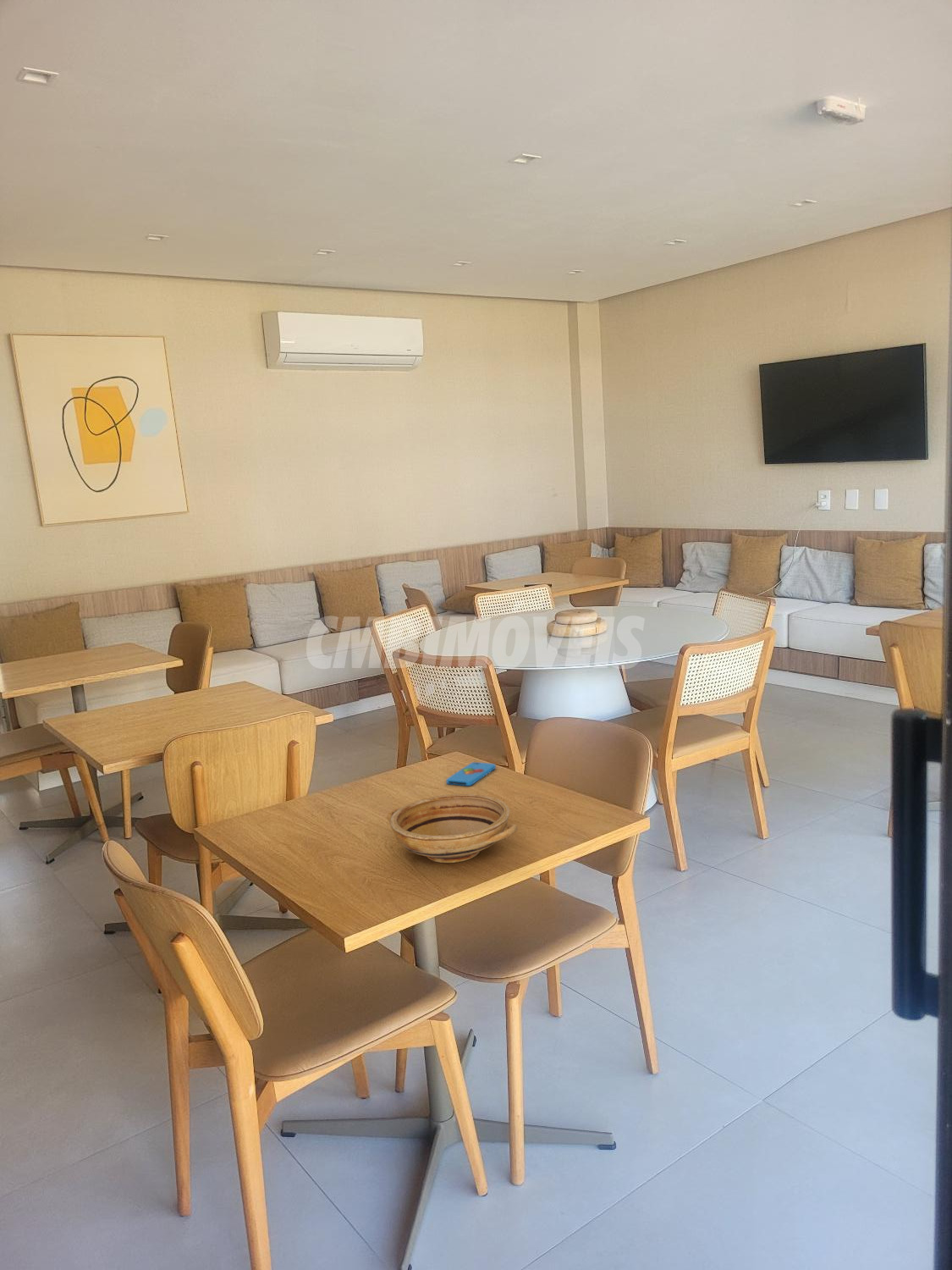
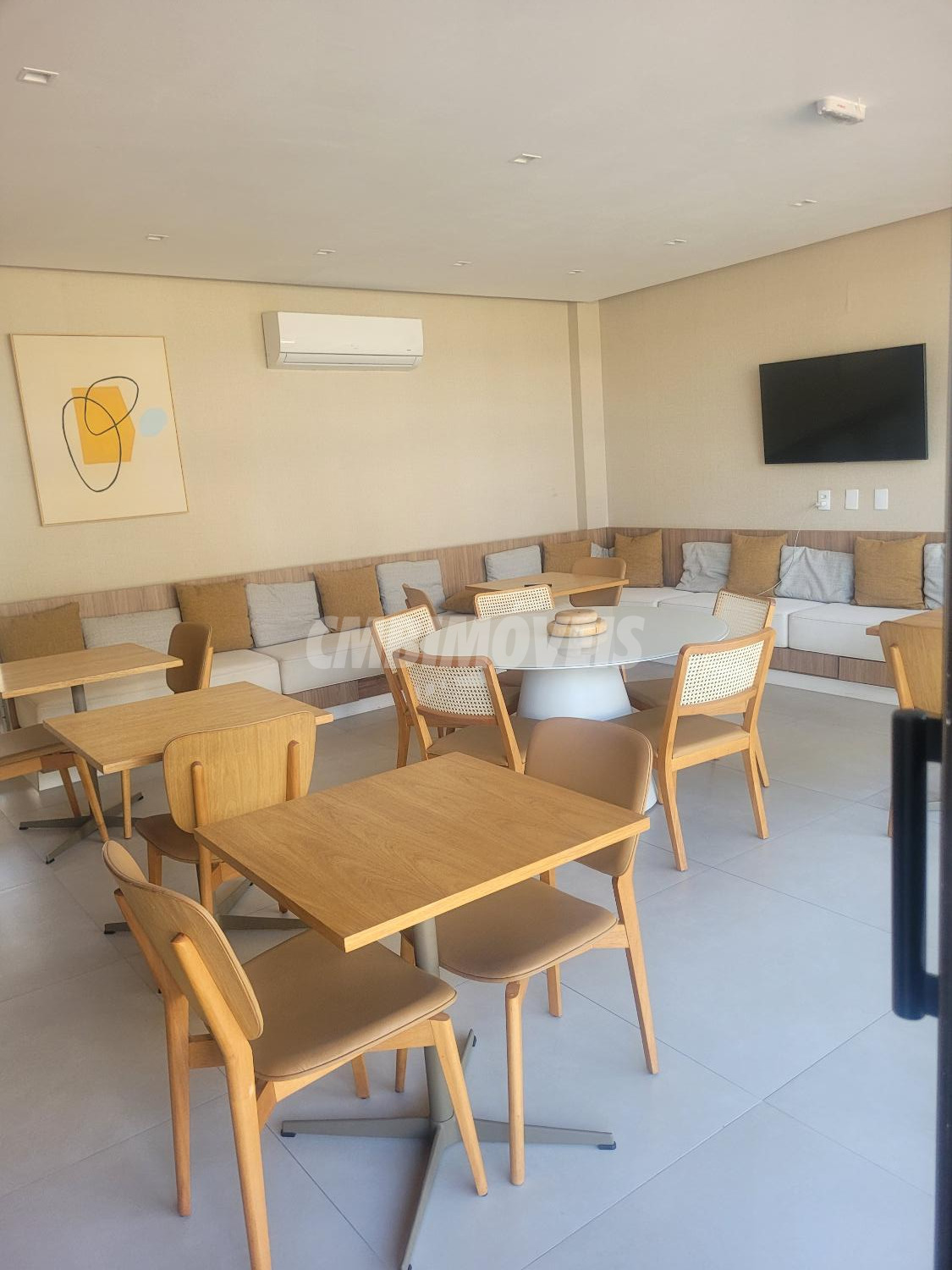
- smartphone (471, 773)
- ceramic bowl (451, 832)
